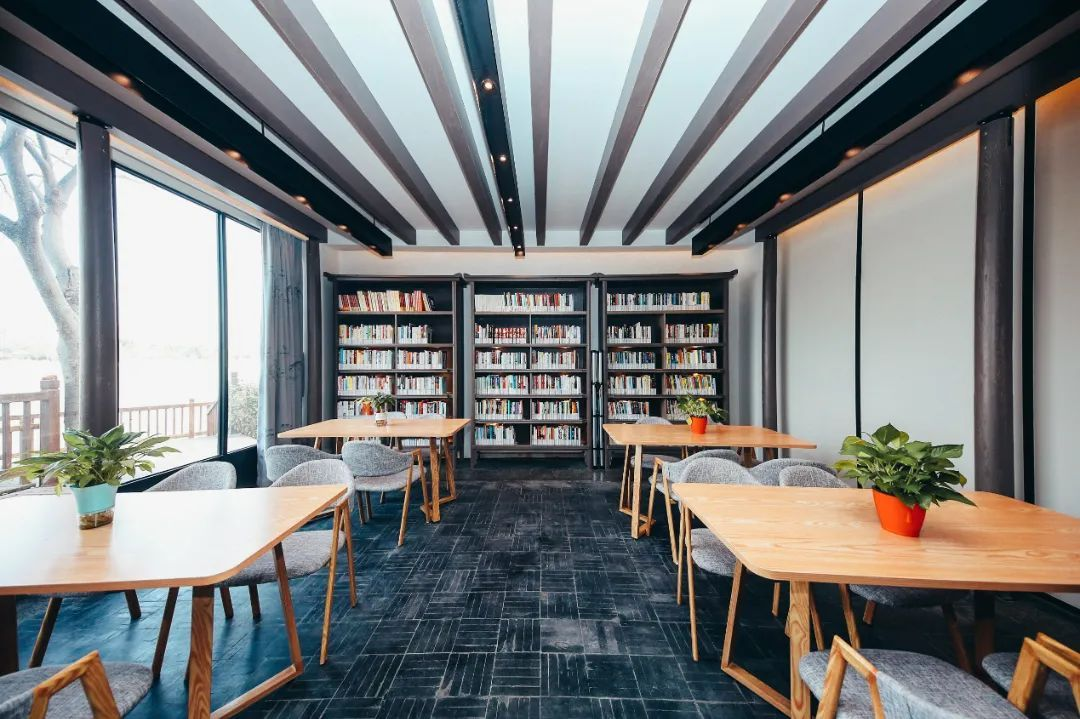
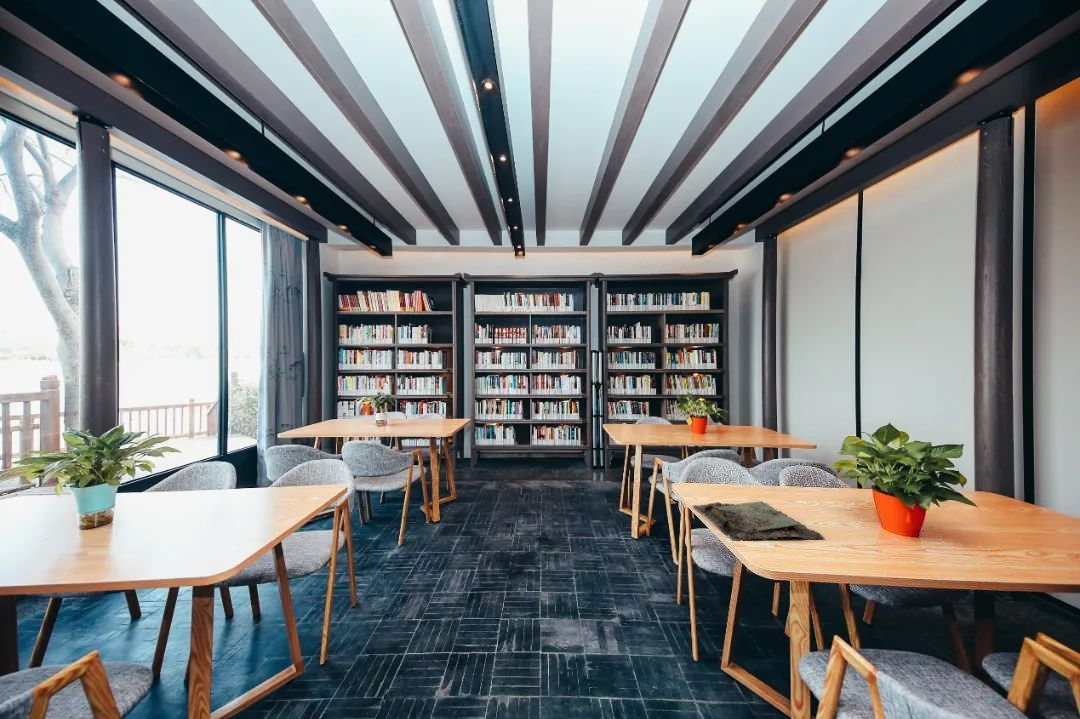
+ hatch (751, 515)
